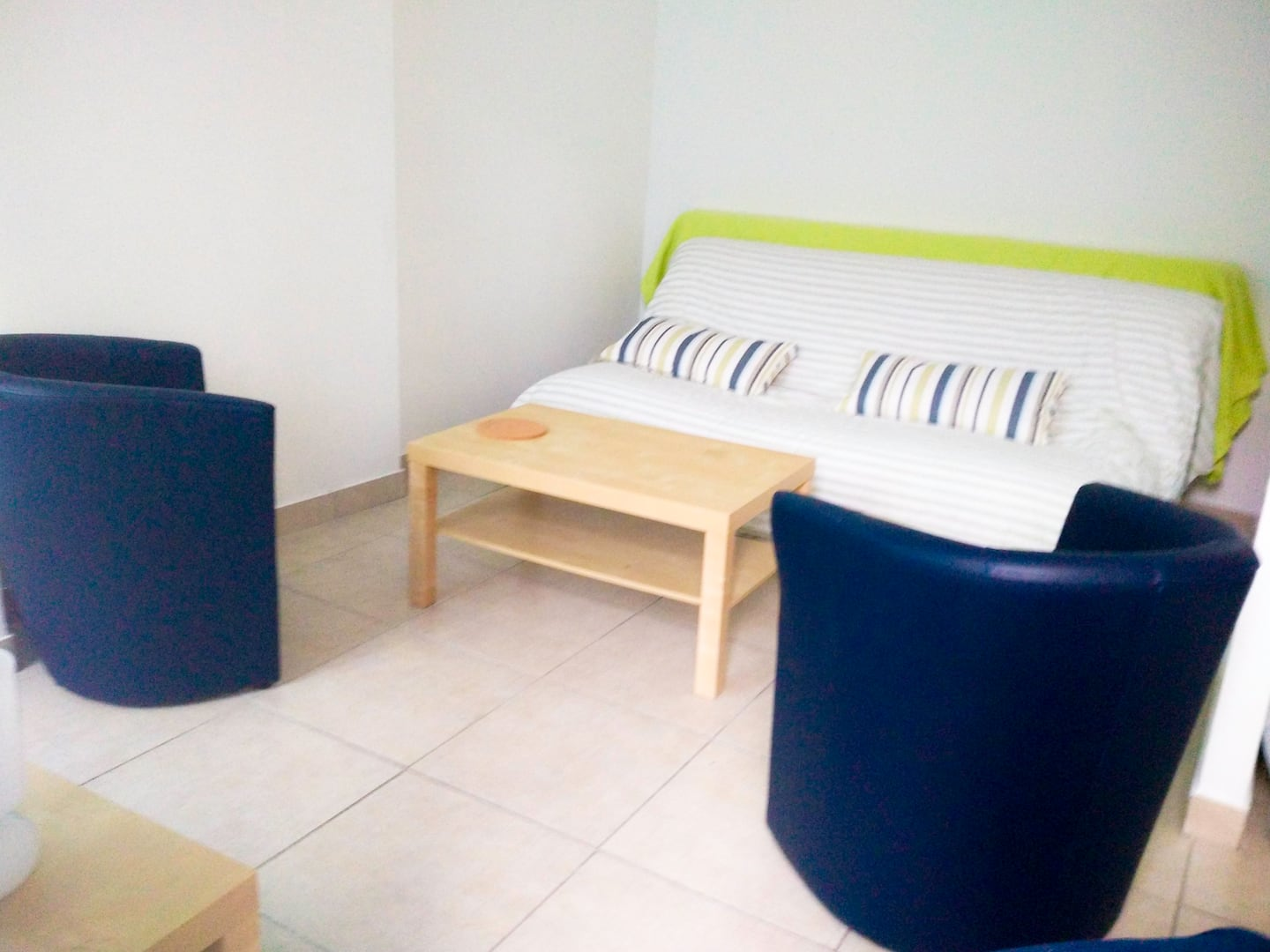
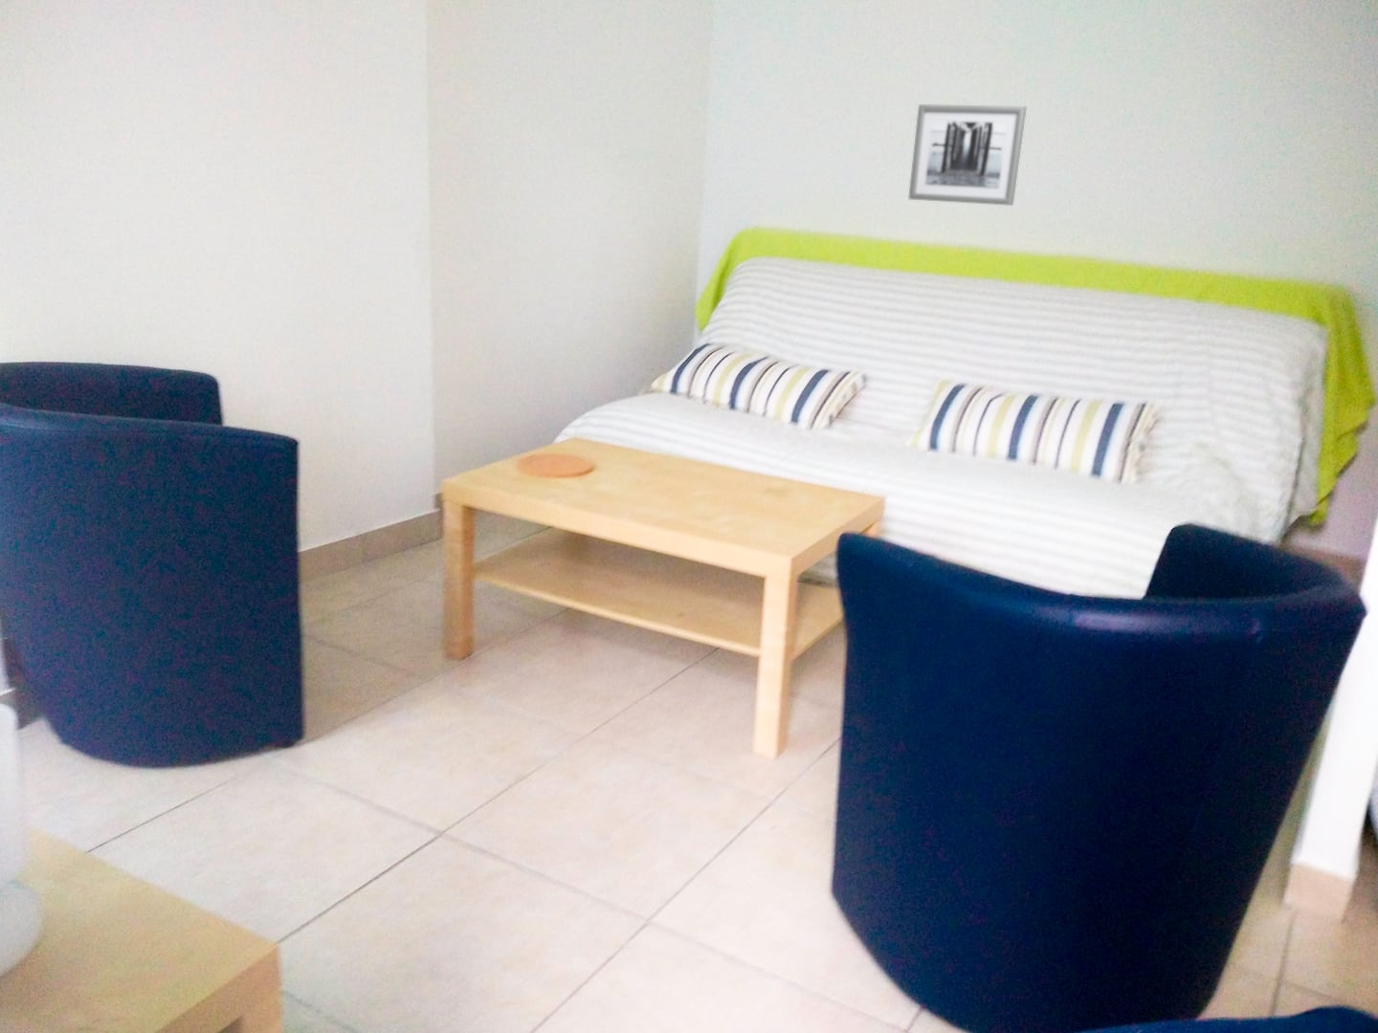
+ wall art (965, 154)
